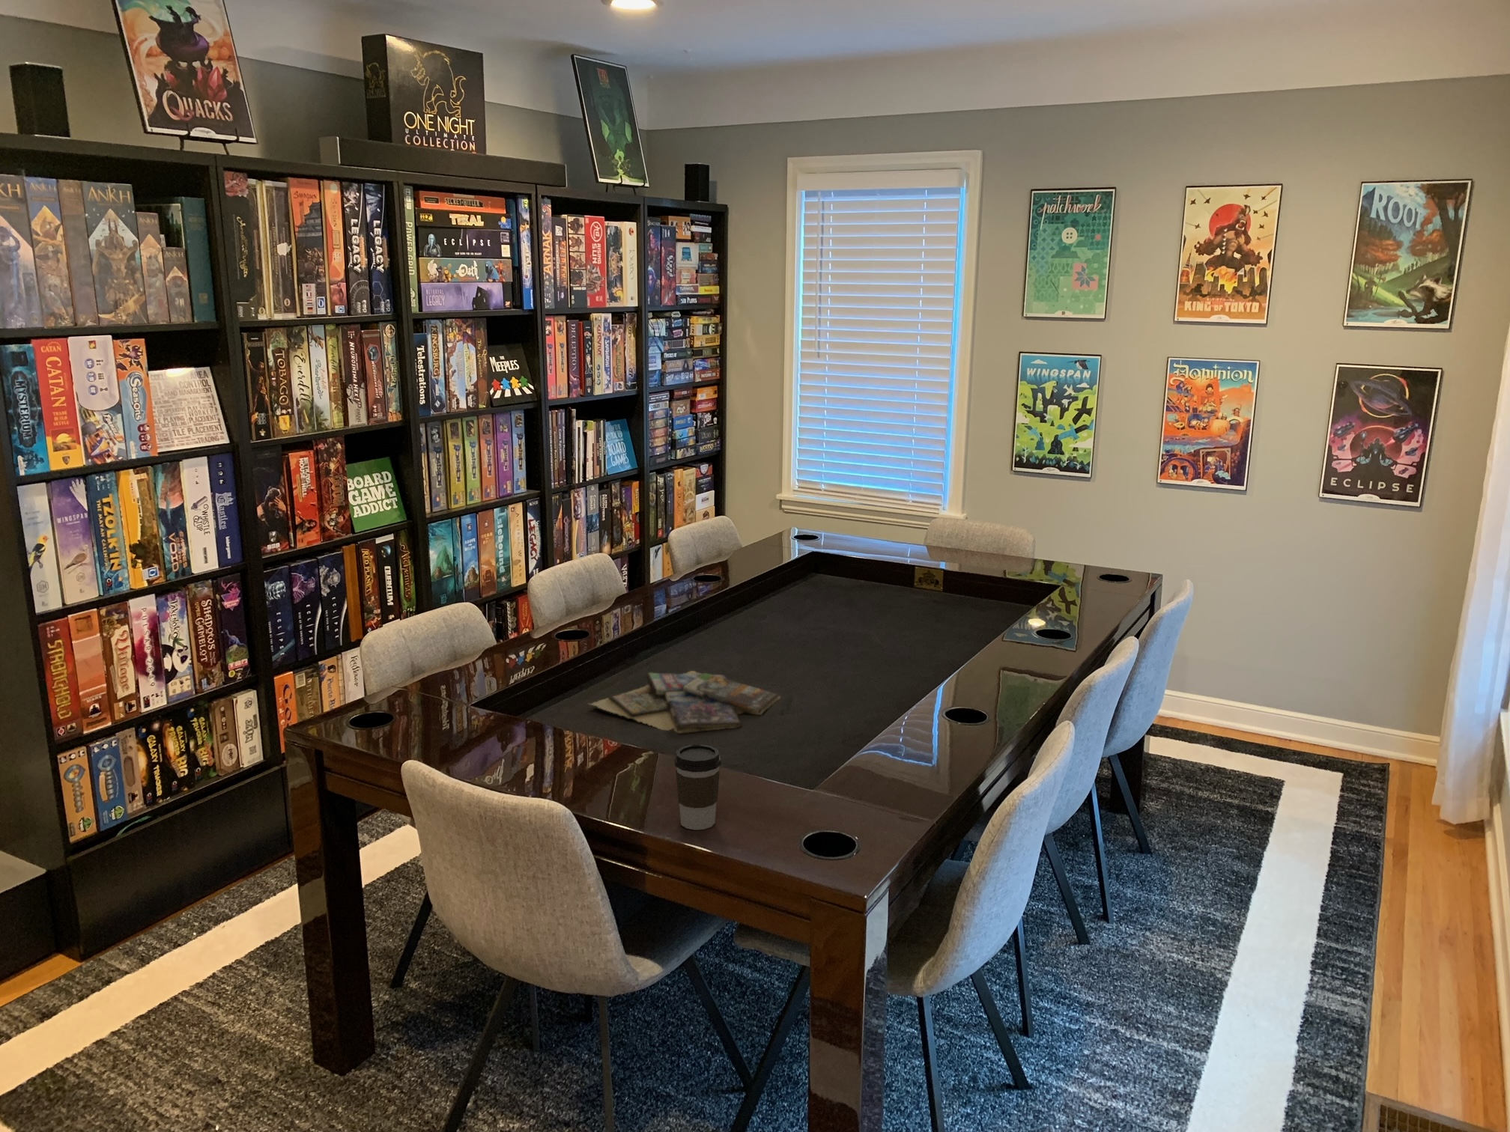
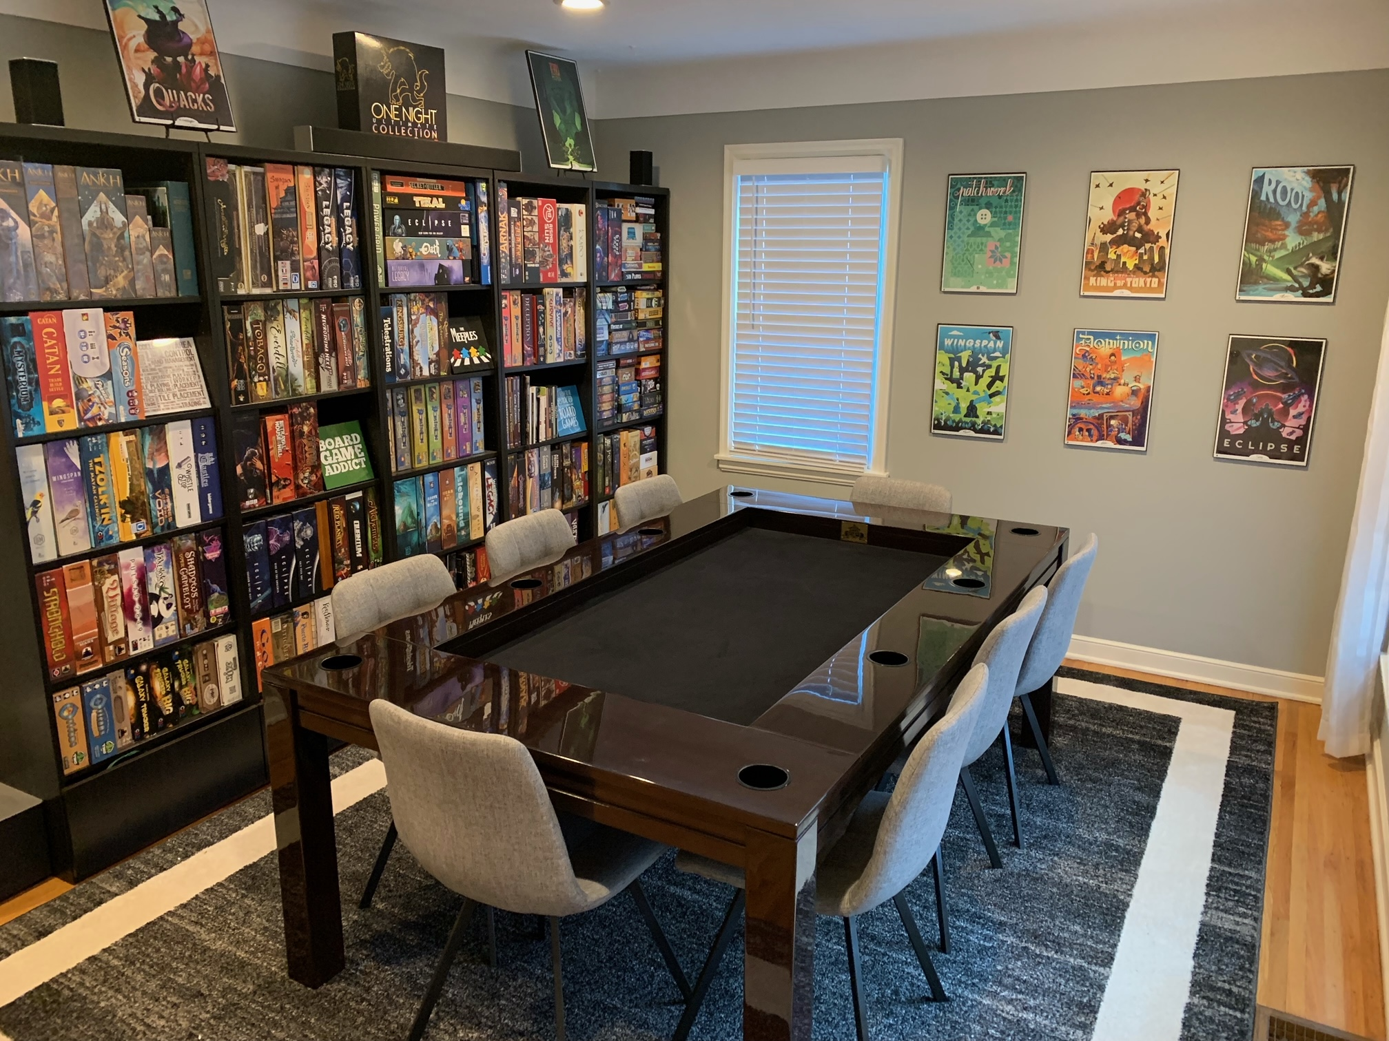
- coffee cup (697, 787)
- video game cases (696, 694)
